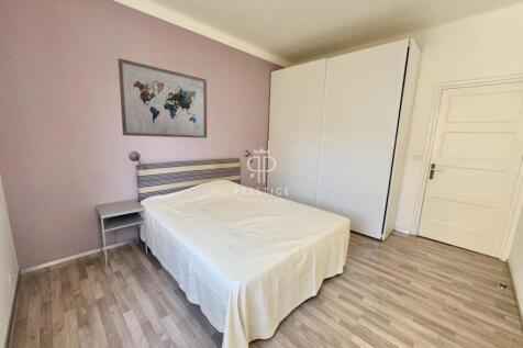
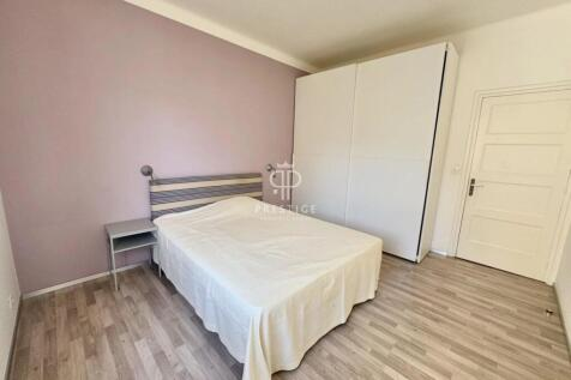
- wall art (169, 104)
